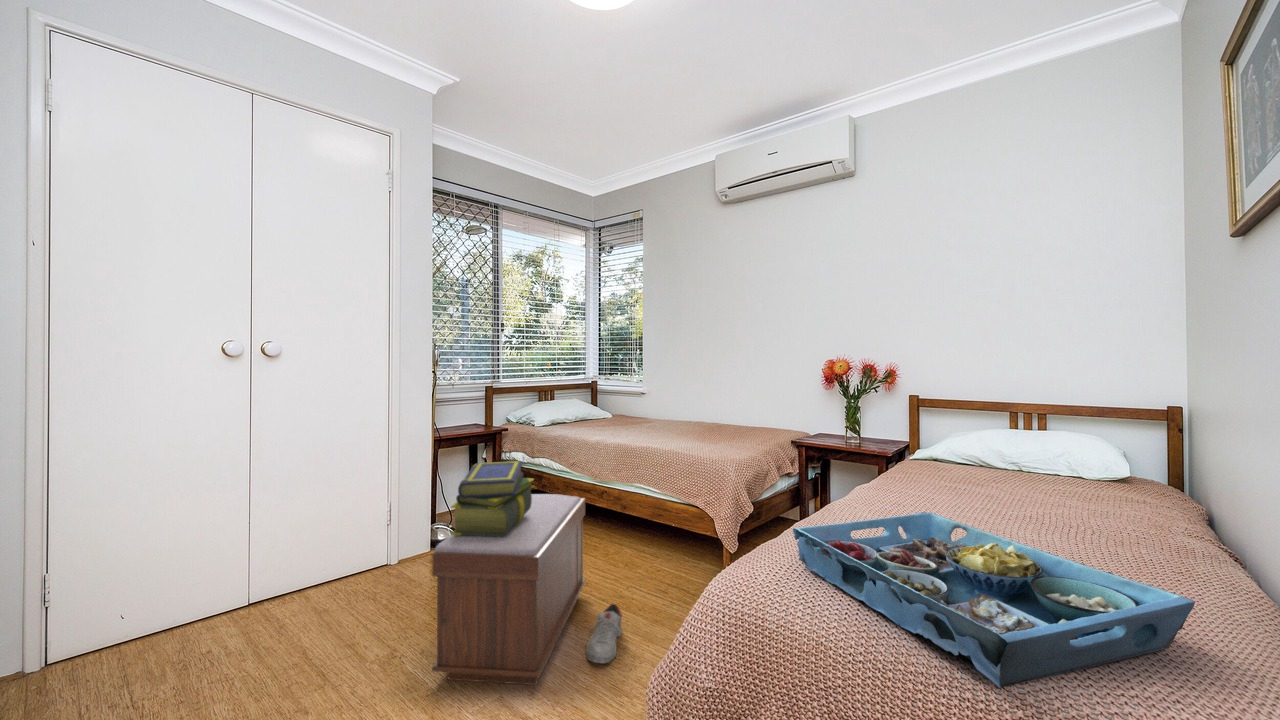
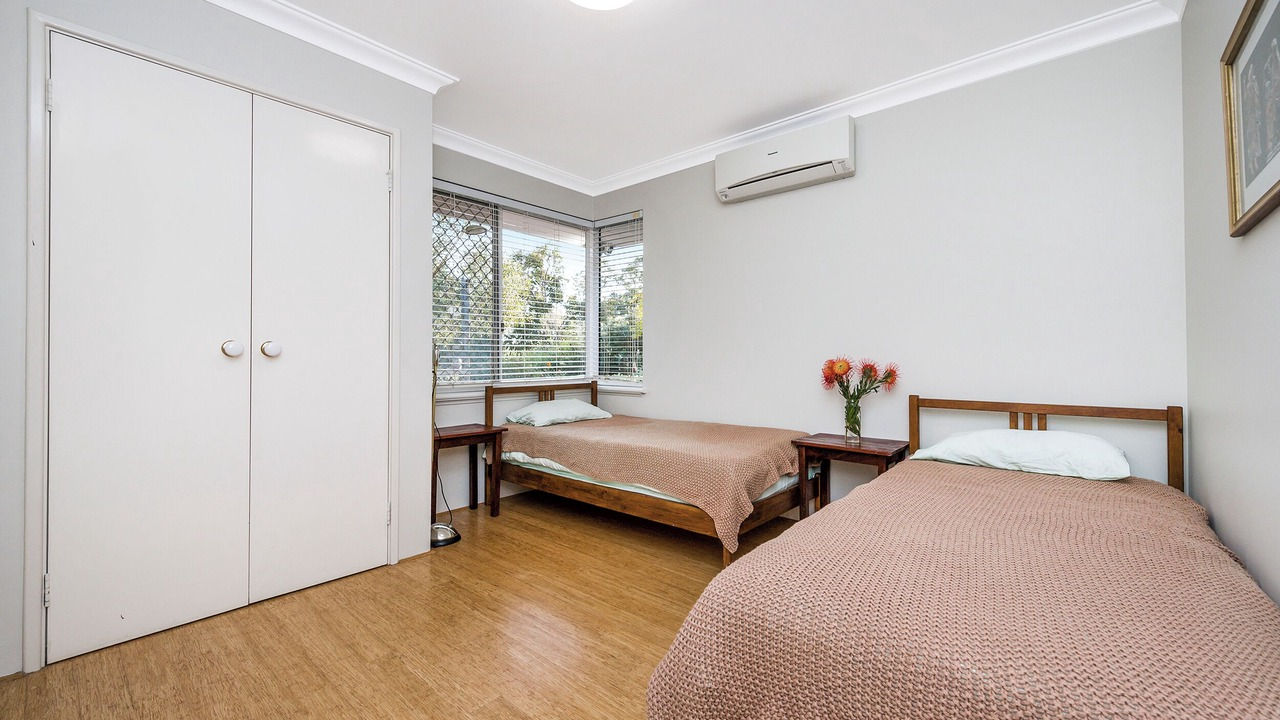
- shoe (605, 629)
- bench (520, 572)
- serving tray (957, 574)
- stack of books (495, 495)
